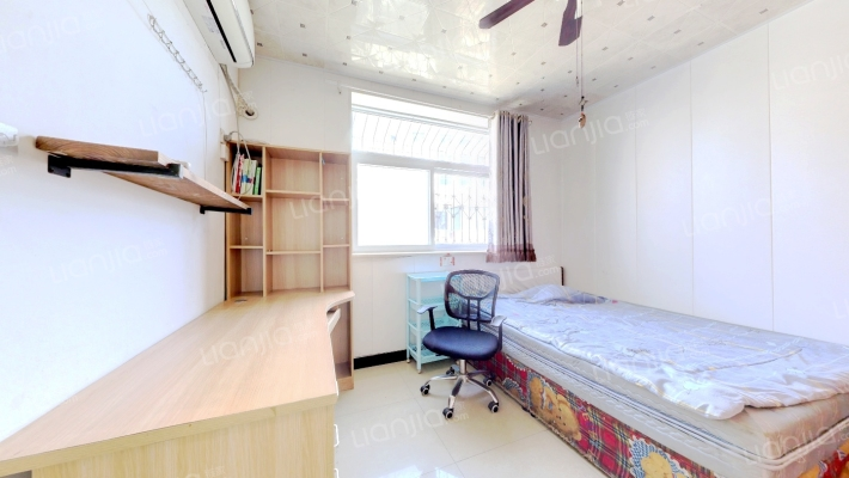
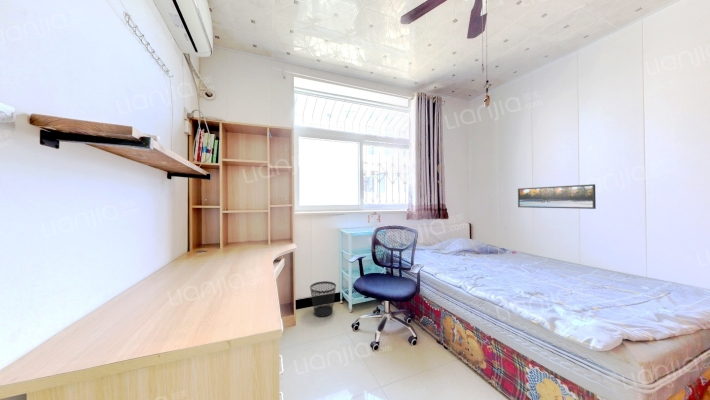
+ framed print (551, 197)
+ wastebasket (323, 299)
